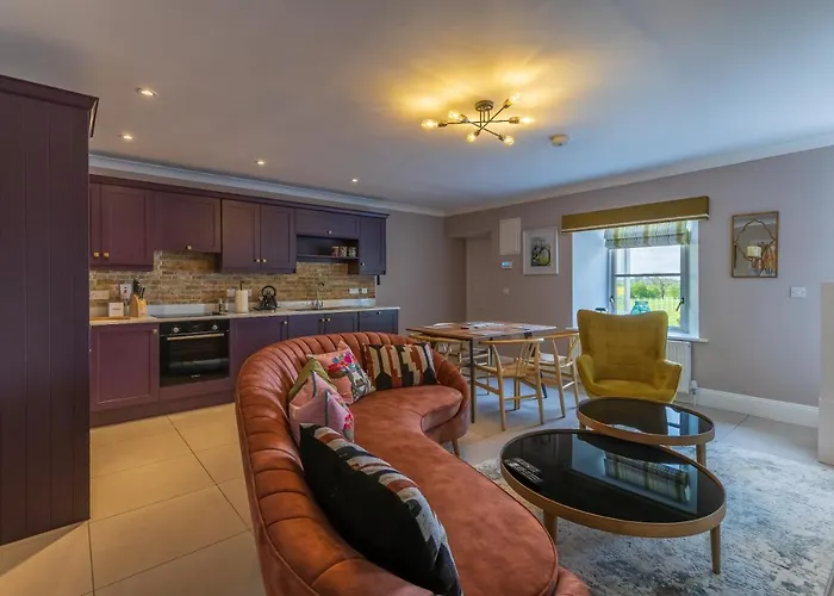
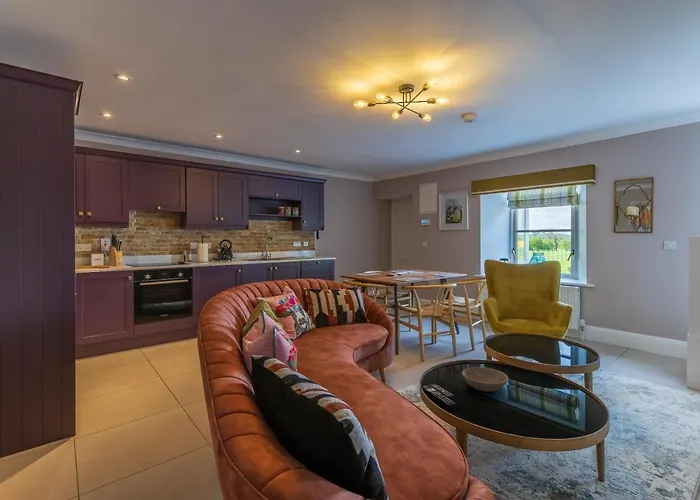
+ bowl (484, 381)
